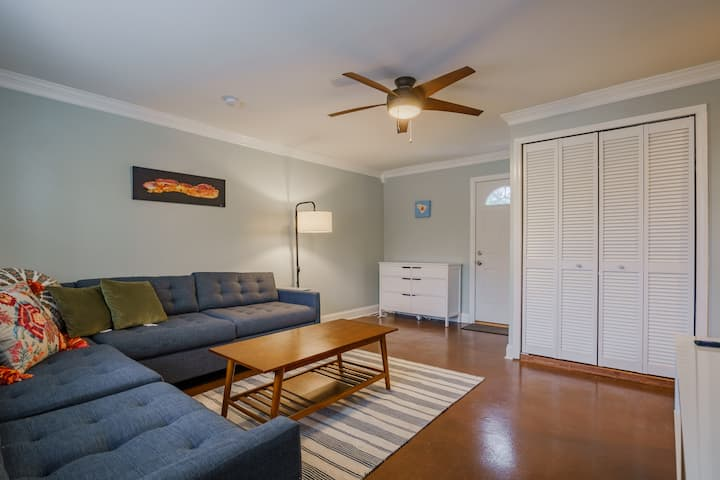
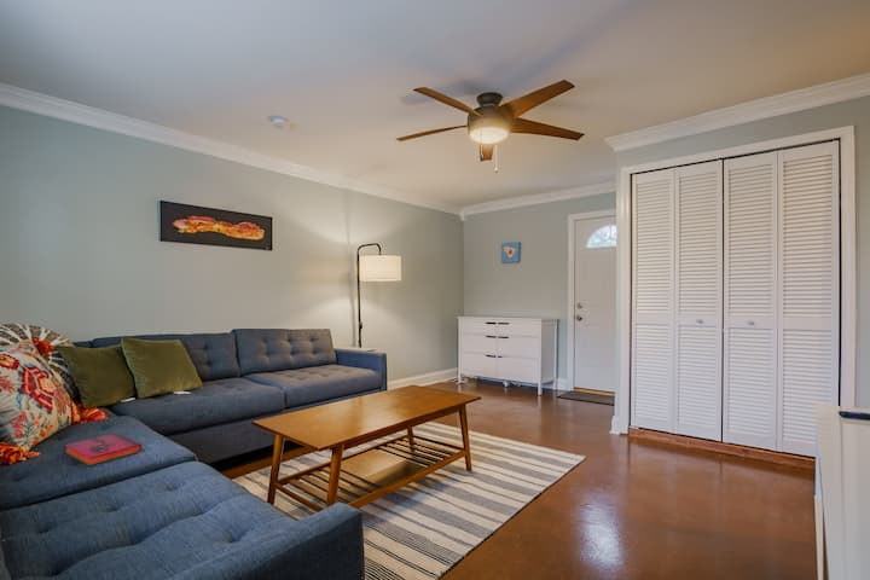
+ hardback book (103, 447)
